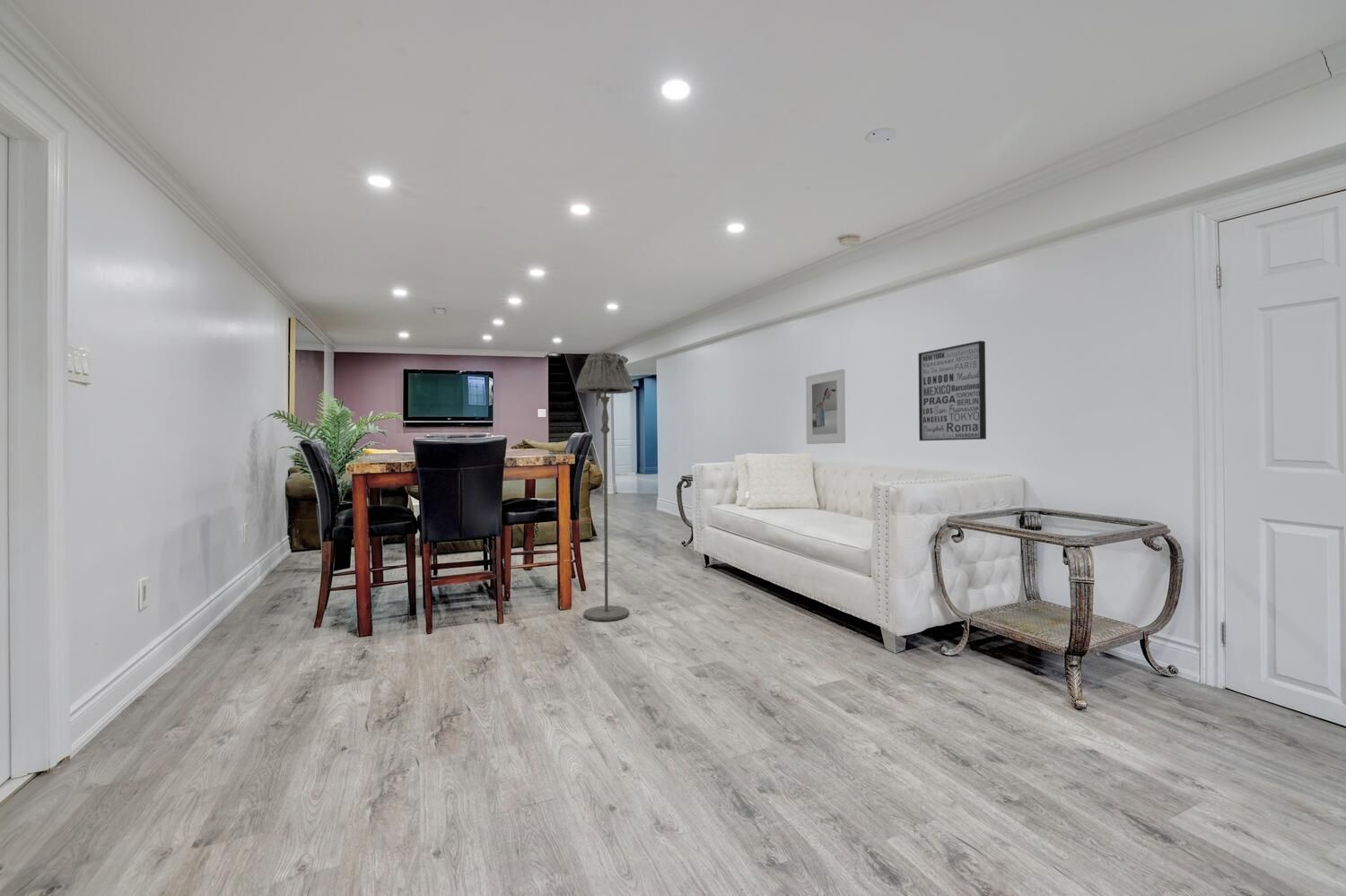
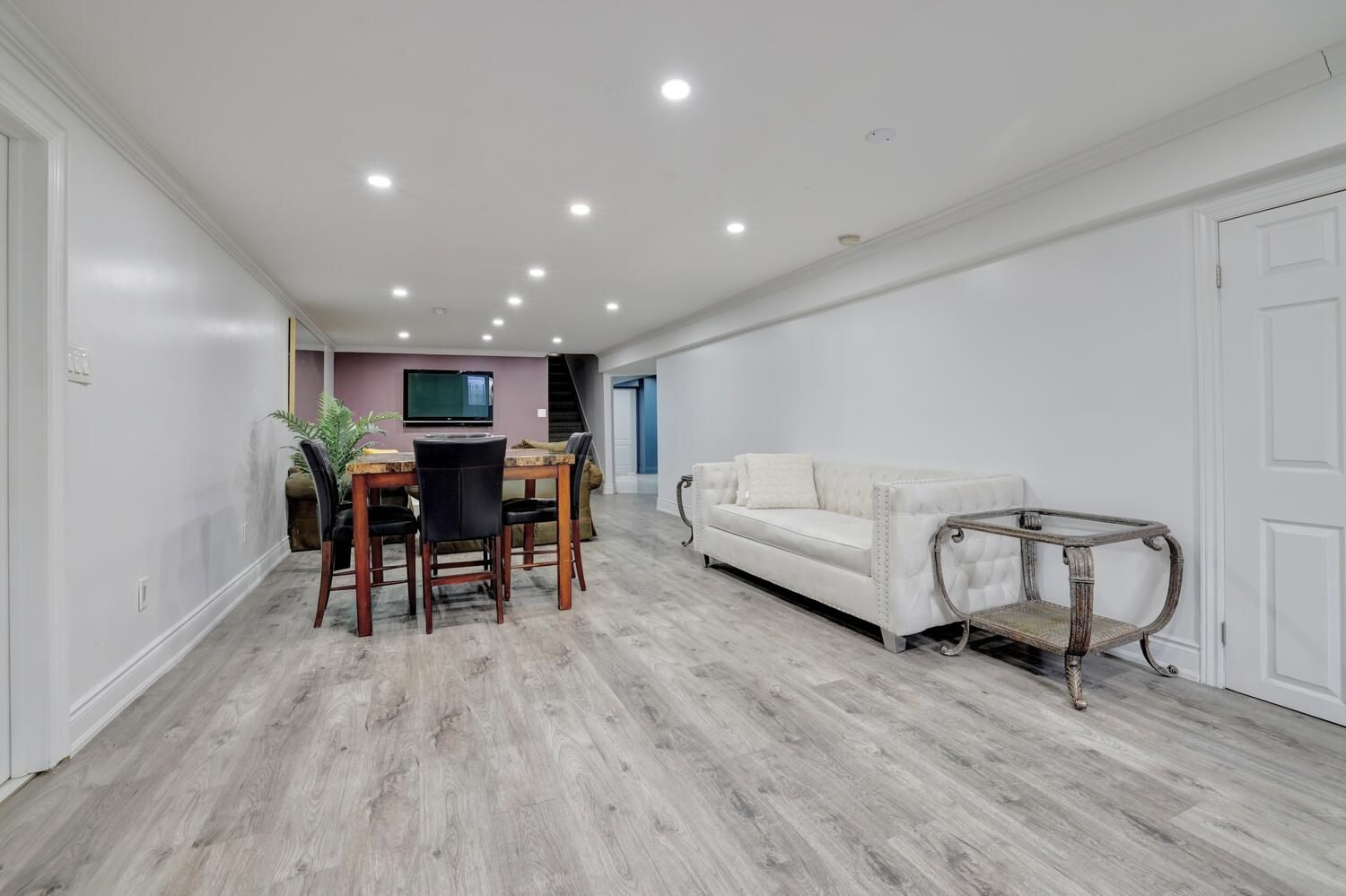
- wall art (950, 394)
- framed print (825, 408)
- floor lamp (605, 483)
